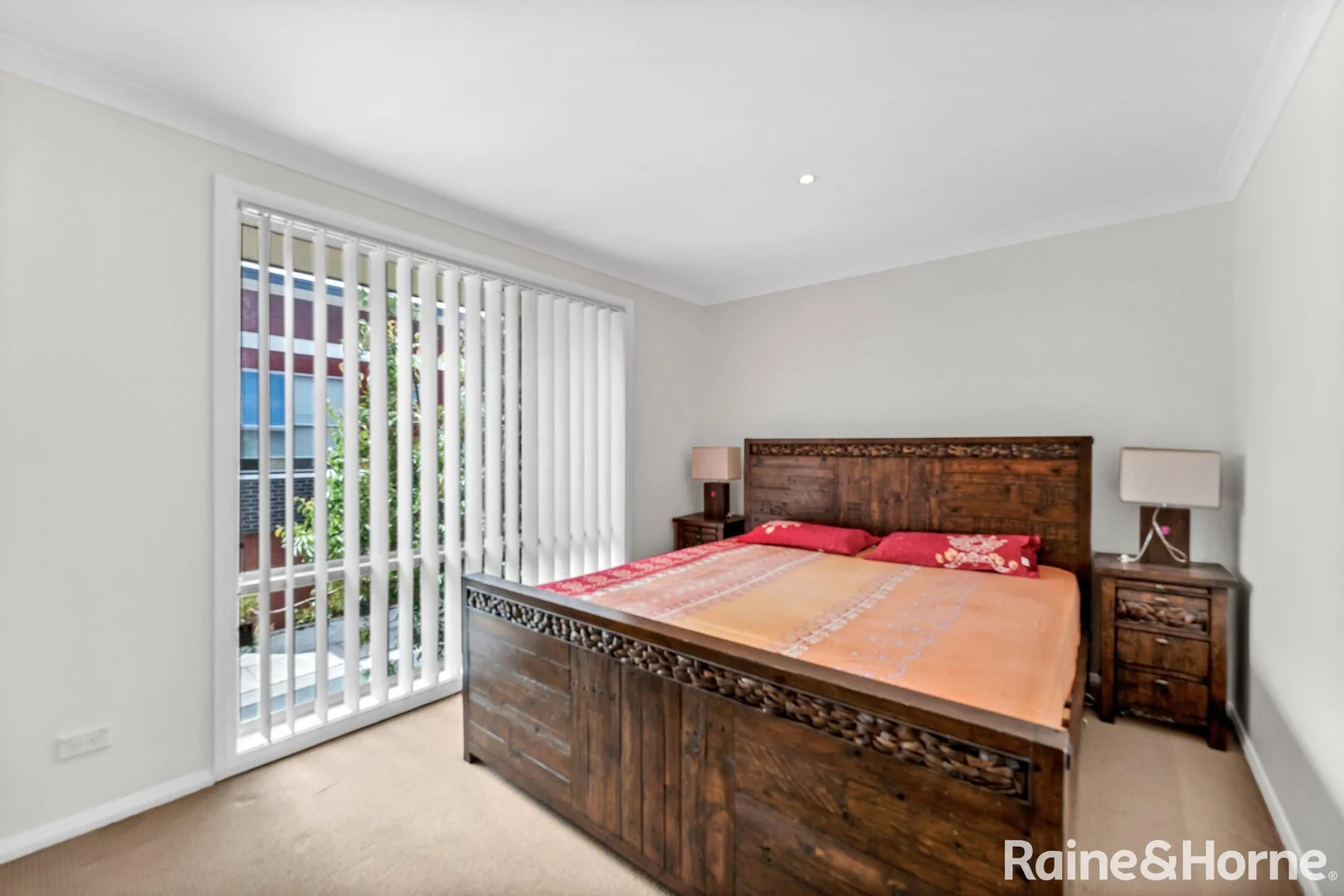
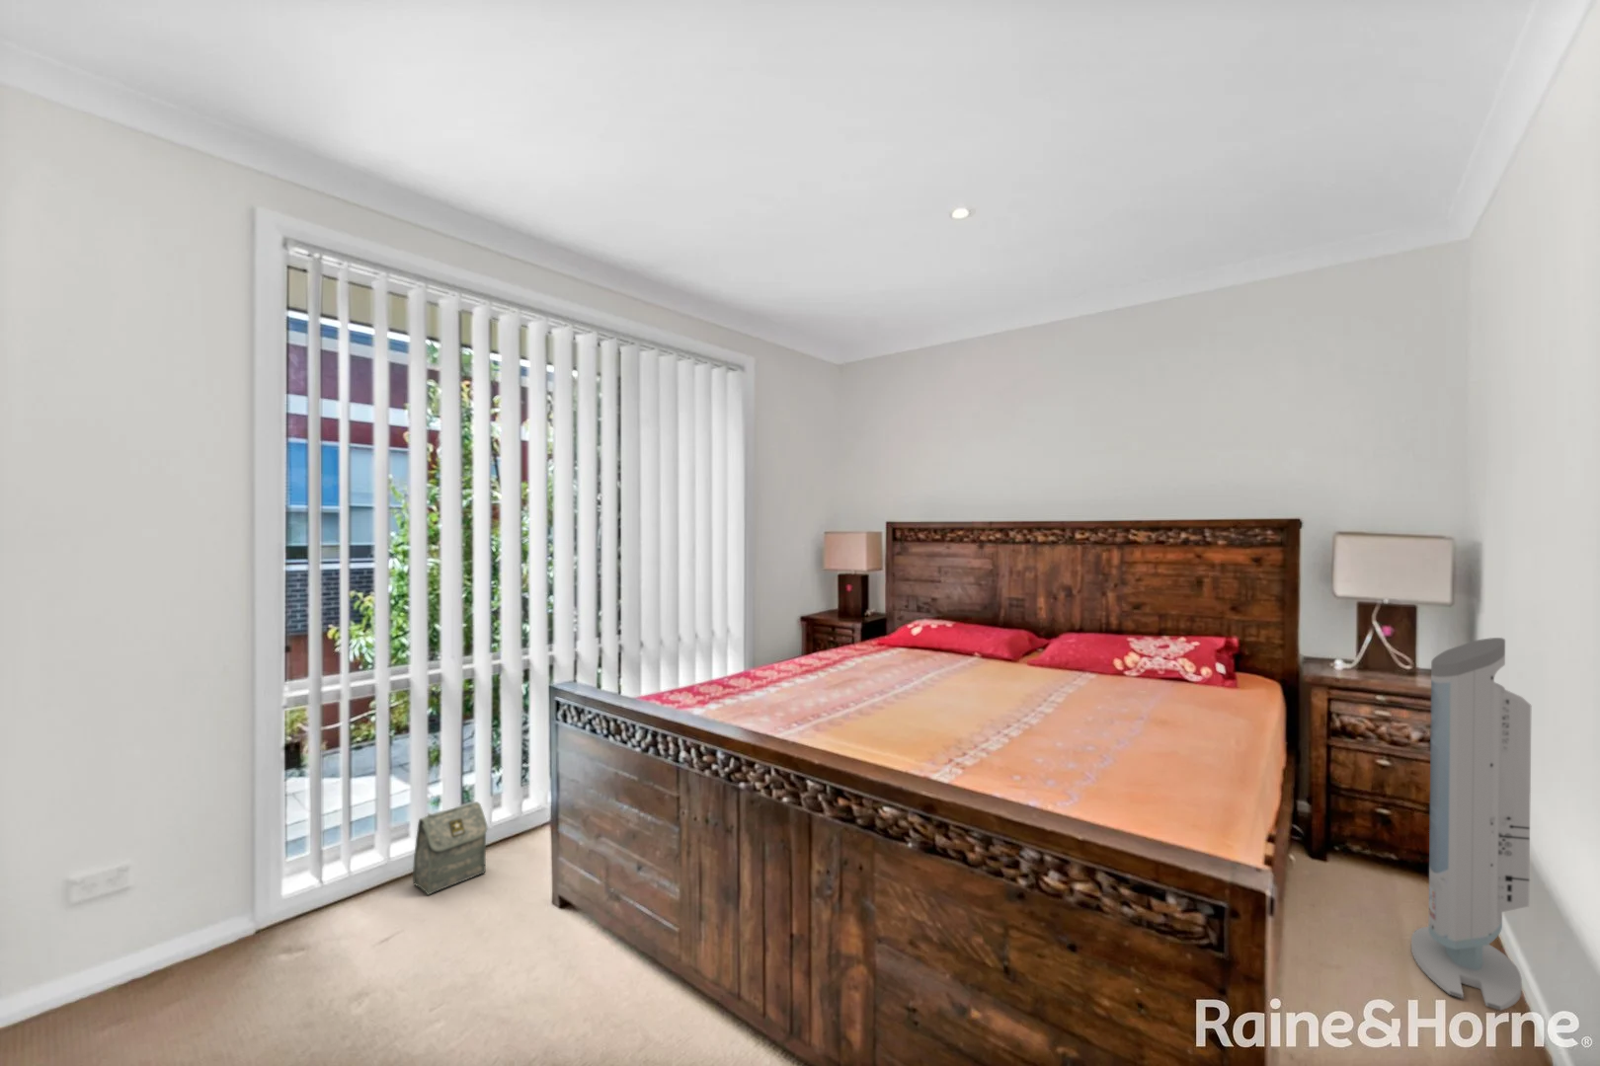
+ bag (451, 844)
+ air purifier (1467, 802)
